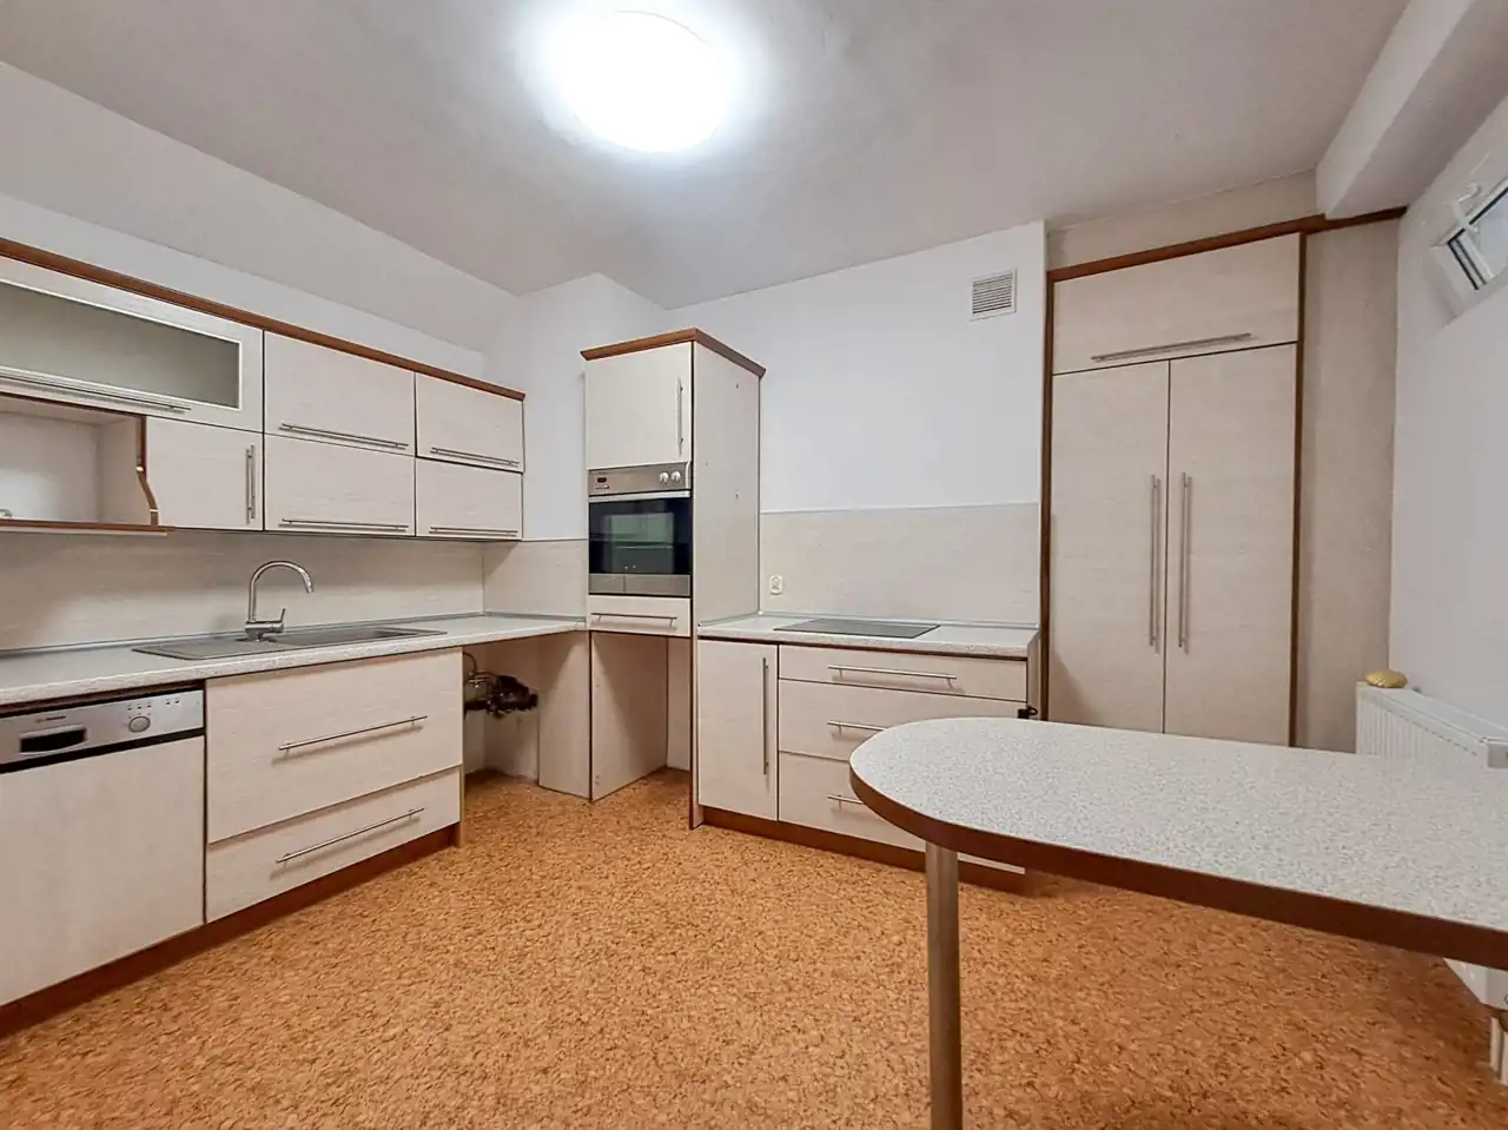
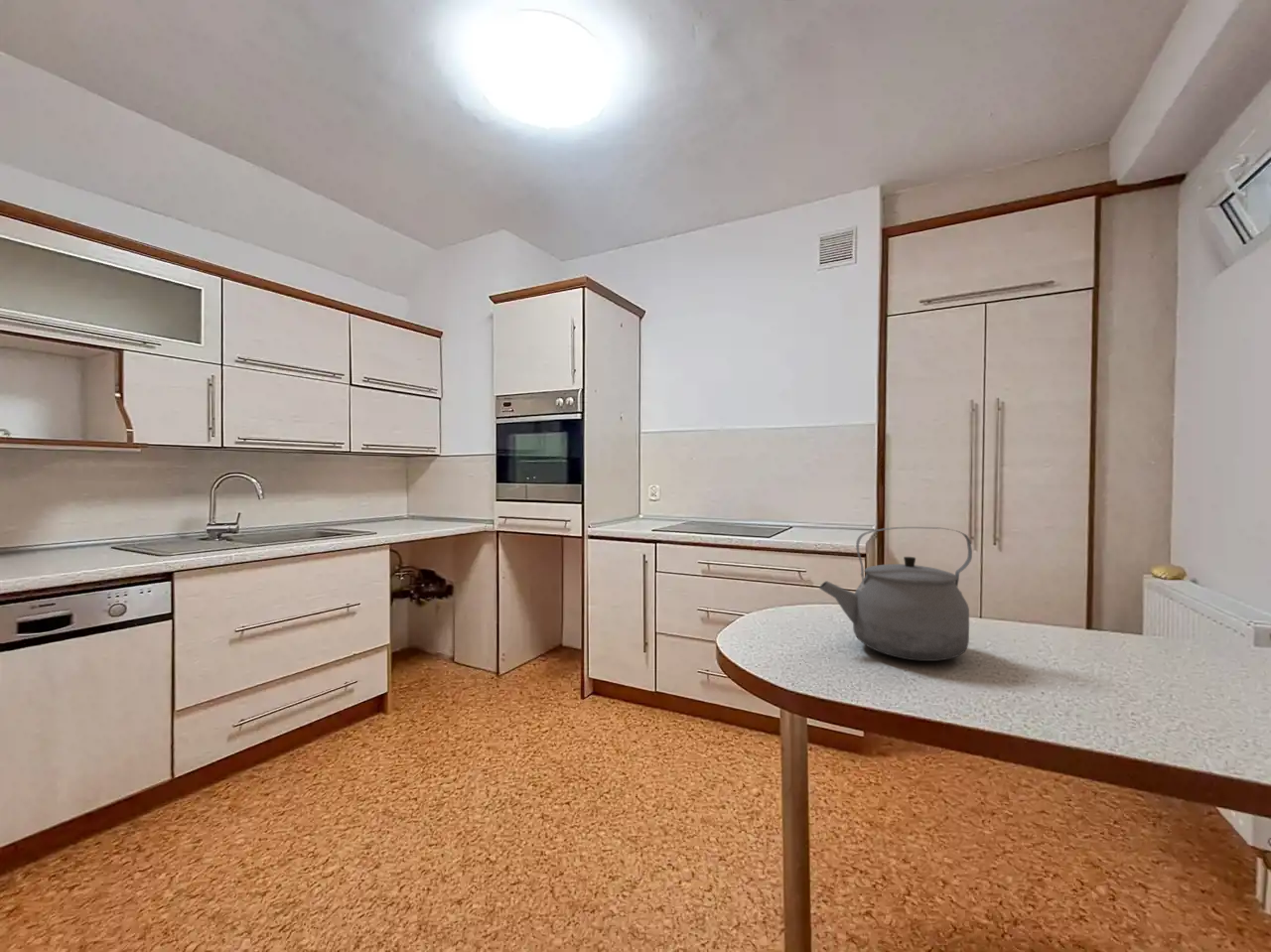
+ tea kettle (893, 588)
